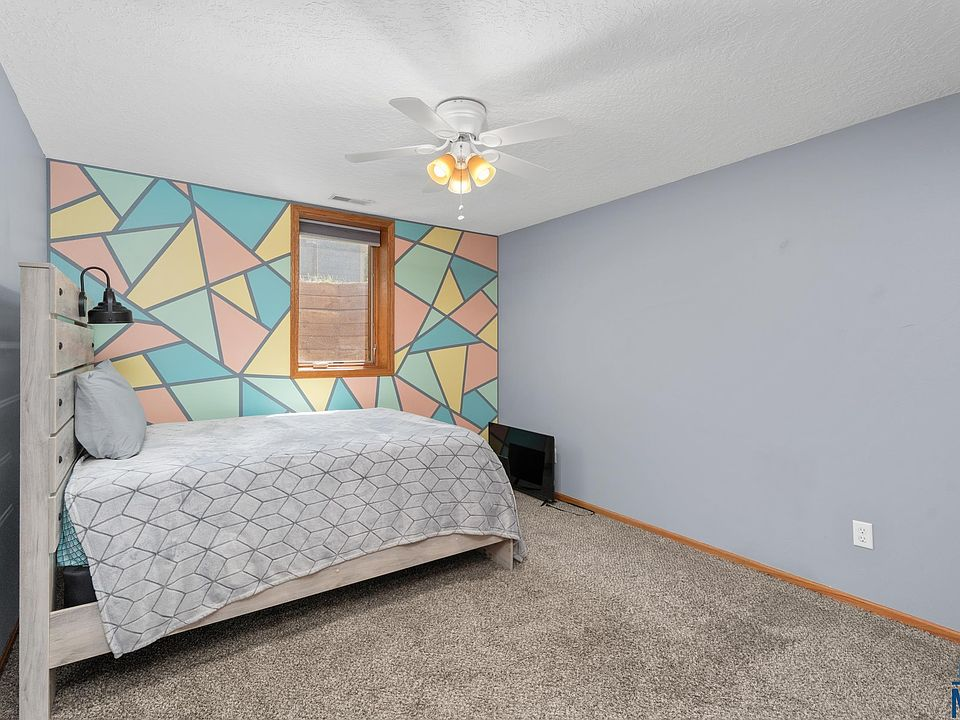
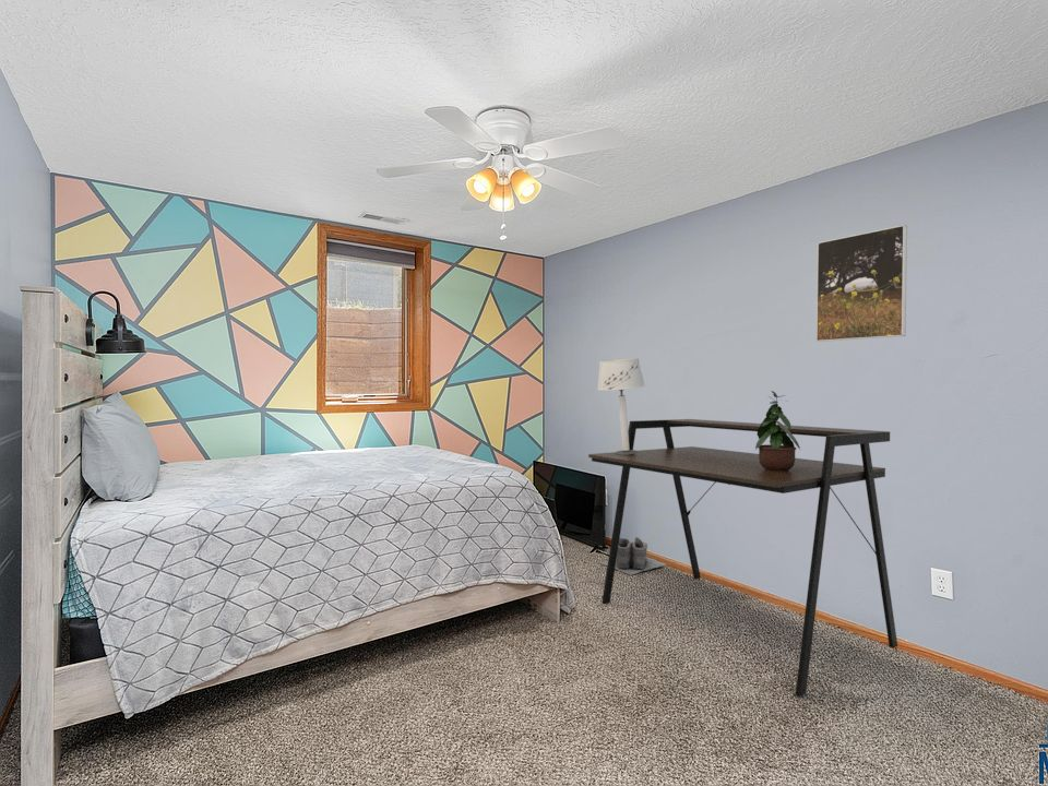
+ boots (633, 550)
+ desk (691, 533)
+ potted plant (776, 429)
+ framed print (858, 286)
+ table lamp (626, 406)
